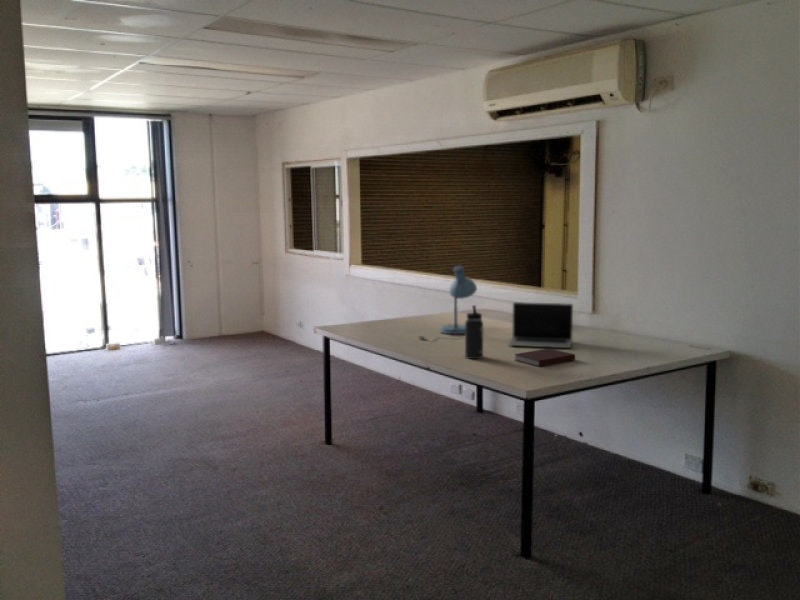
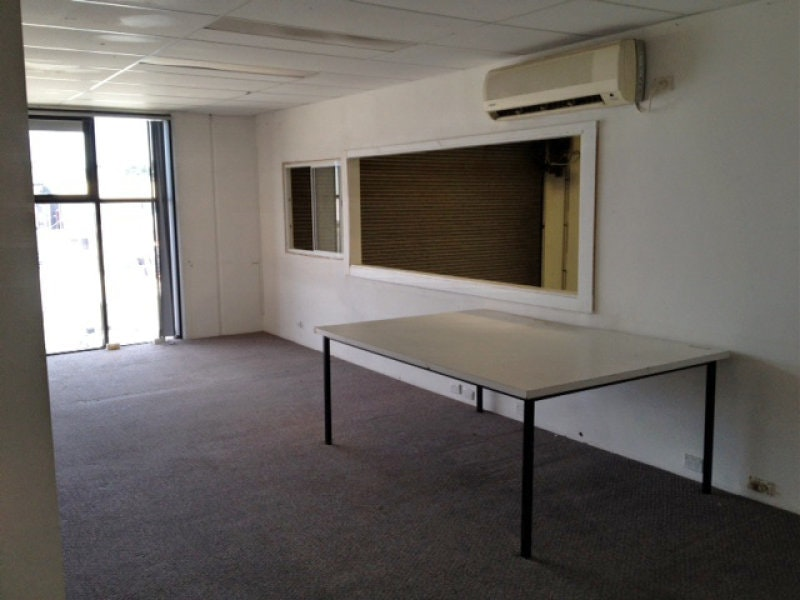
- laptop (540, 324)
- thermos bottle (473, 331)
- notebook (544, 357)
- desk lamp (452, 296)
